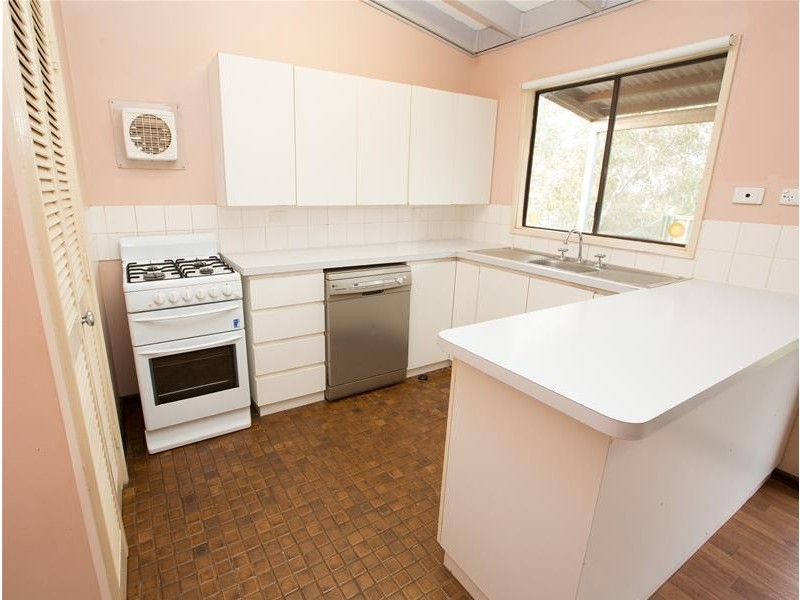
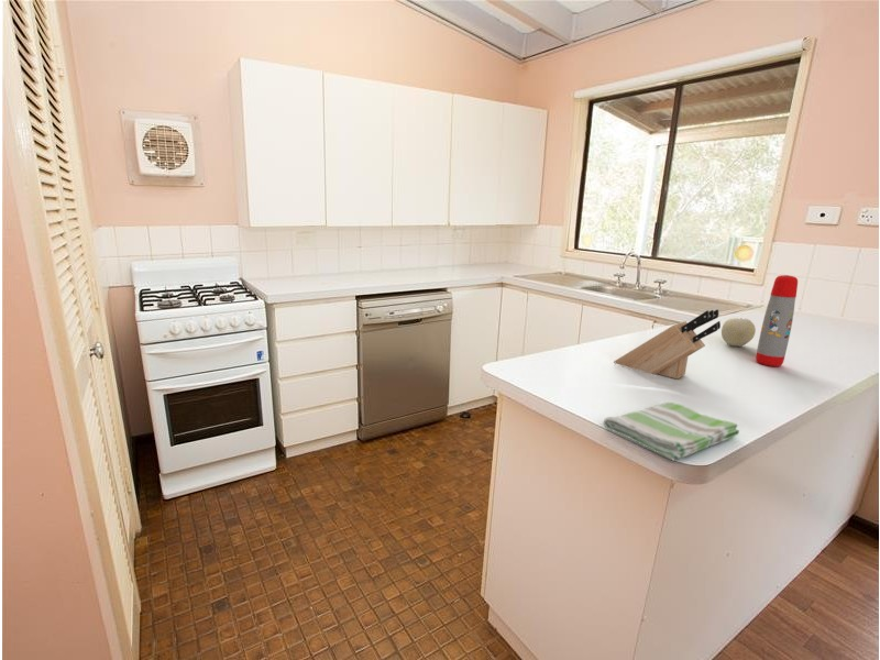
+ fruit (738, 331)
+ water bottle (778, 320)
+ dish towel (670, 424)
+ knife block (667, 338)
